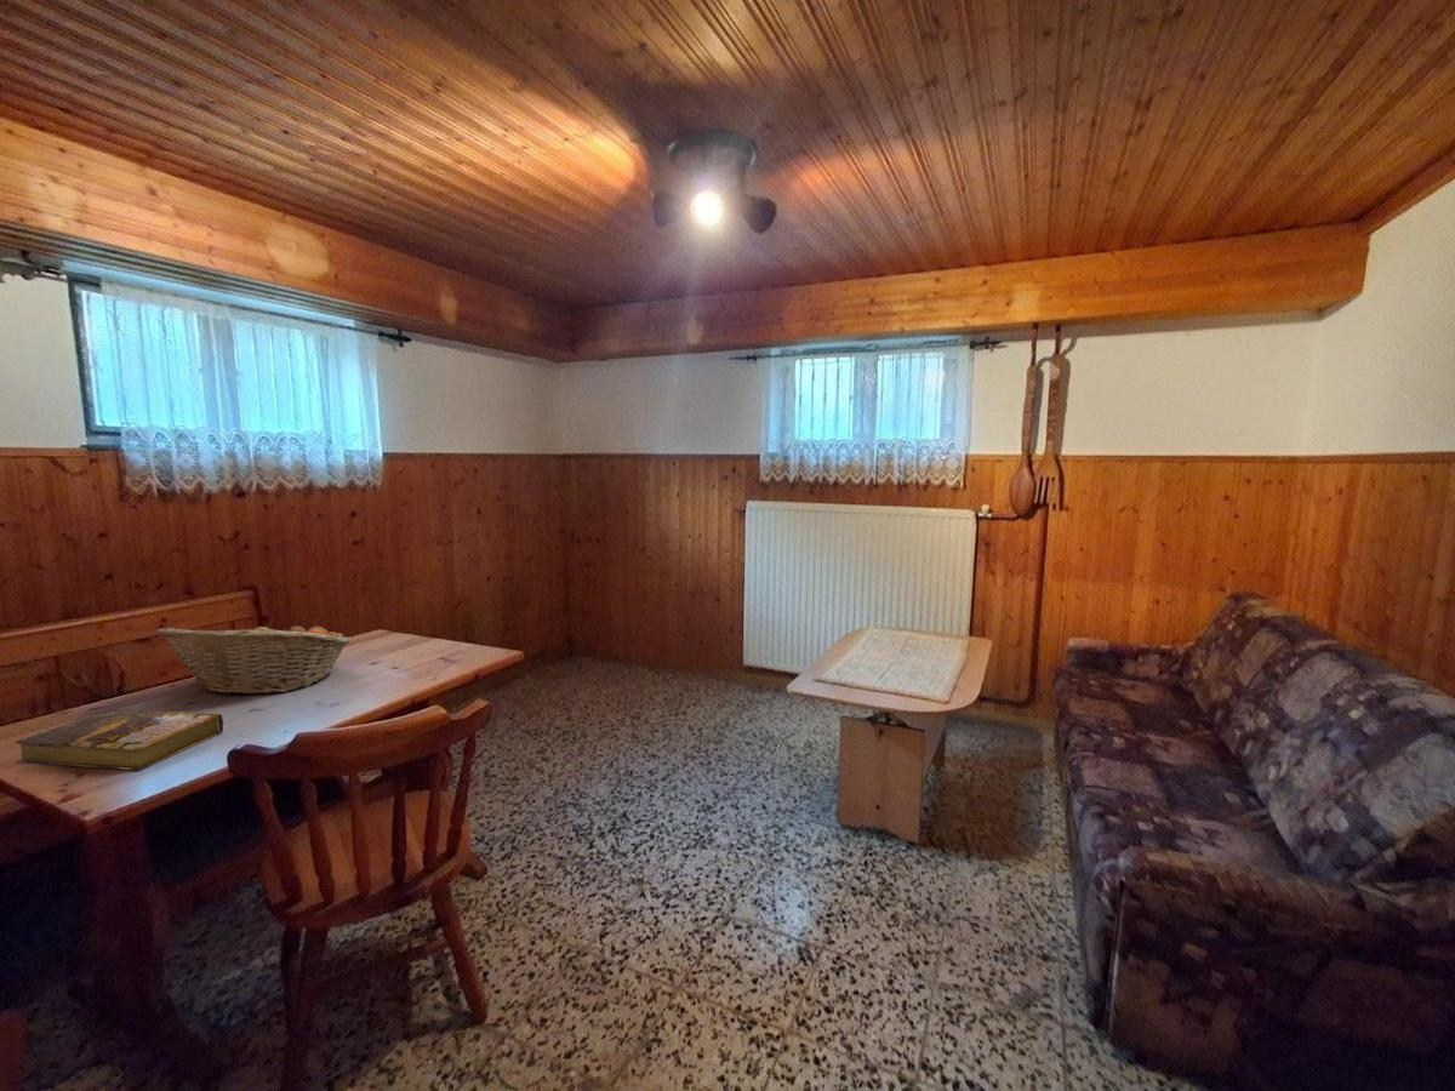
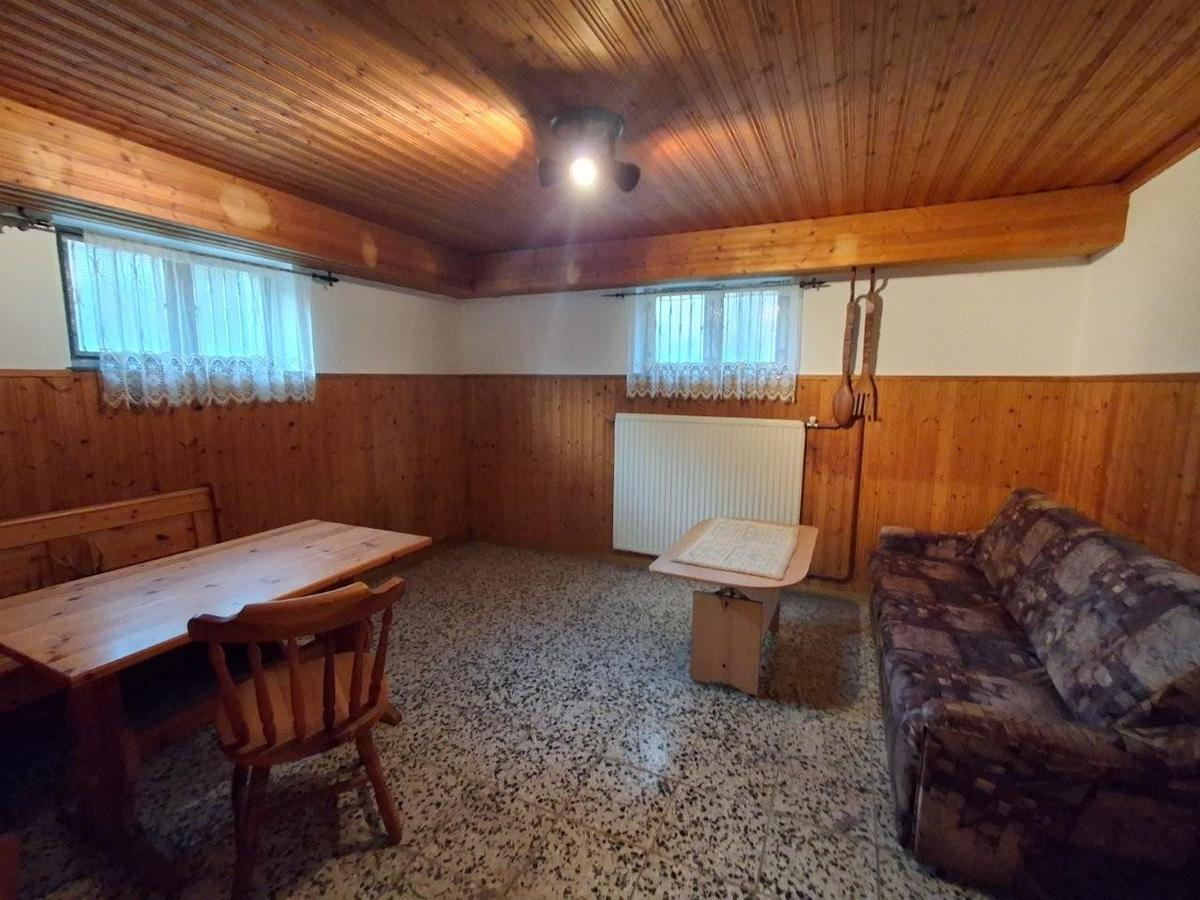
- book (125, 736)
- fruit basket (259, 649)
